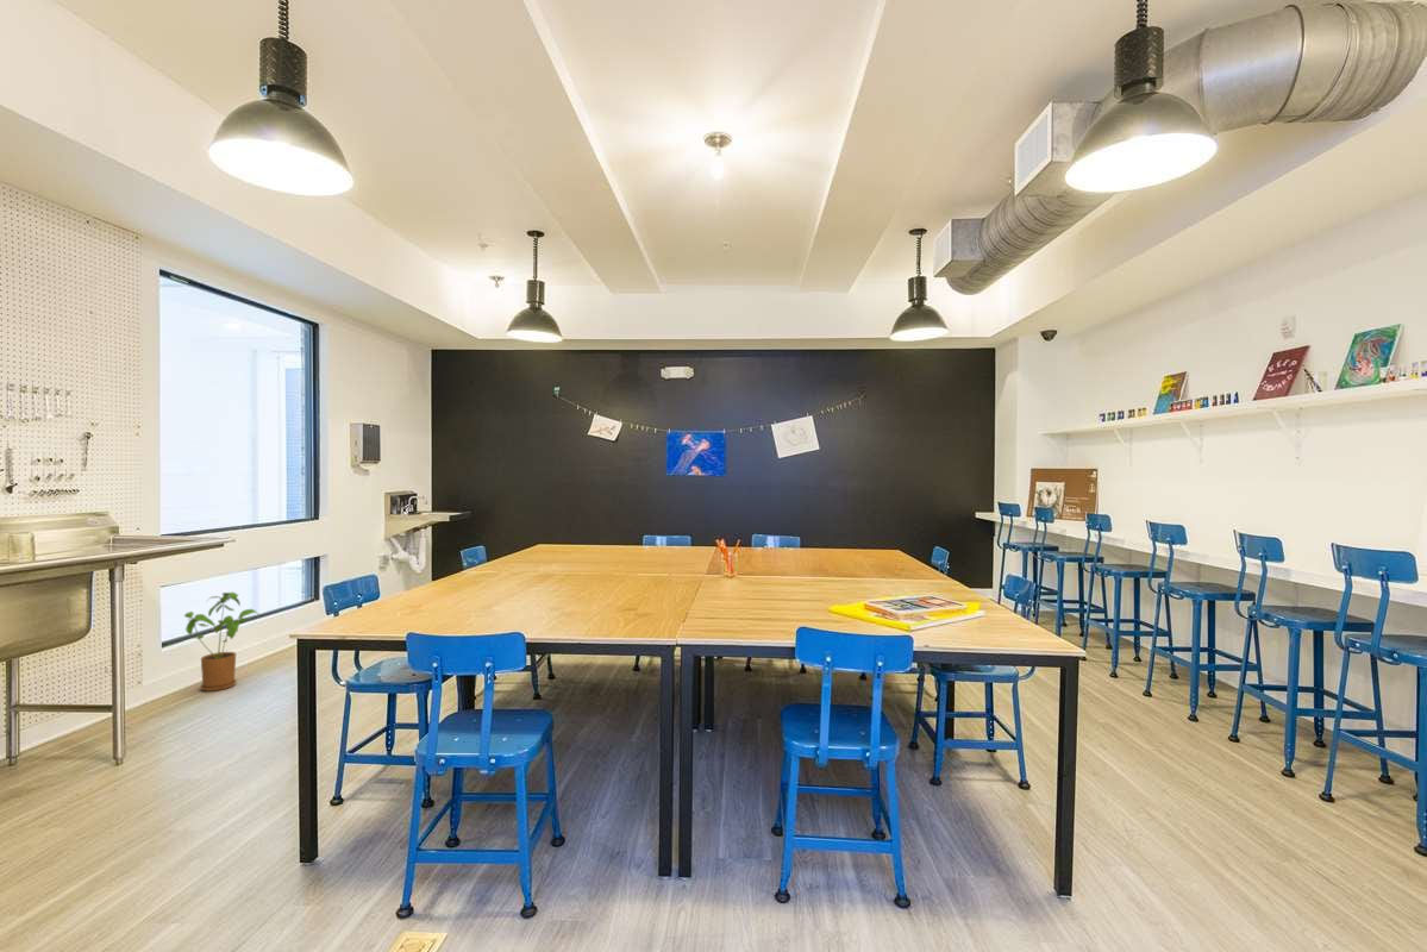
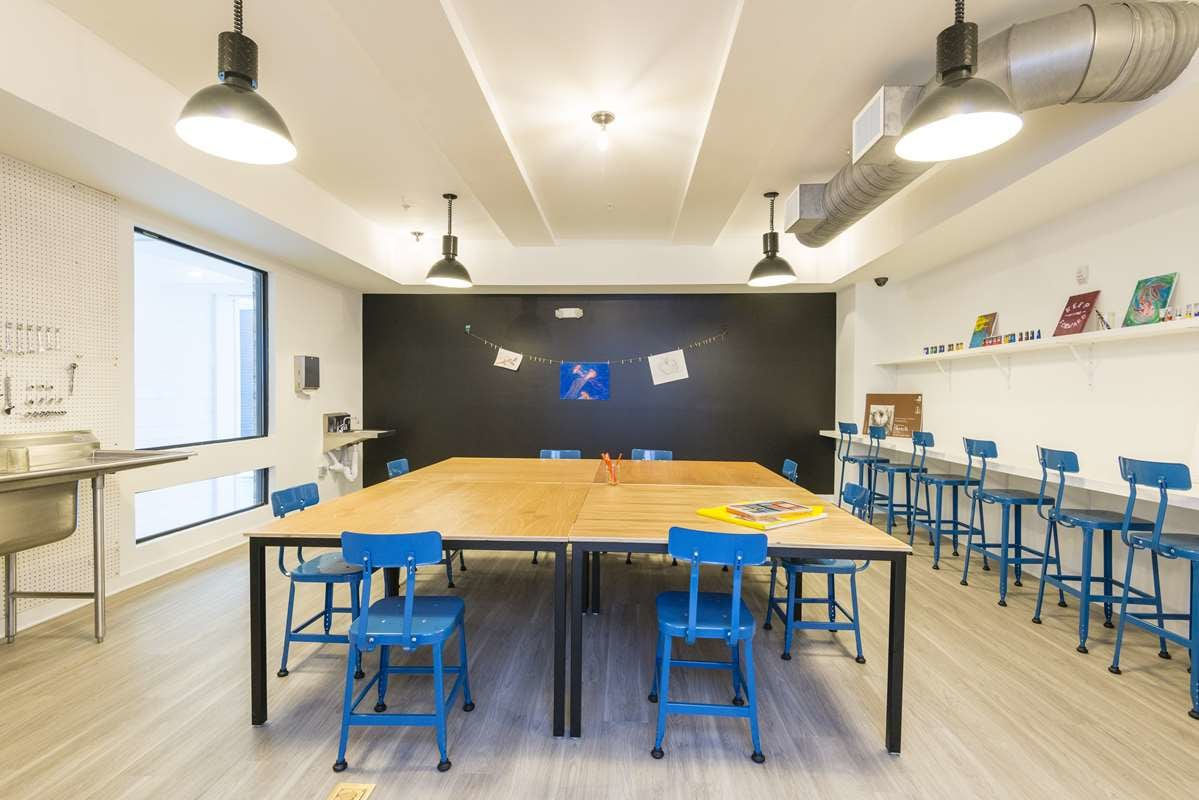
- house plant (224, 640)
